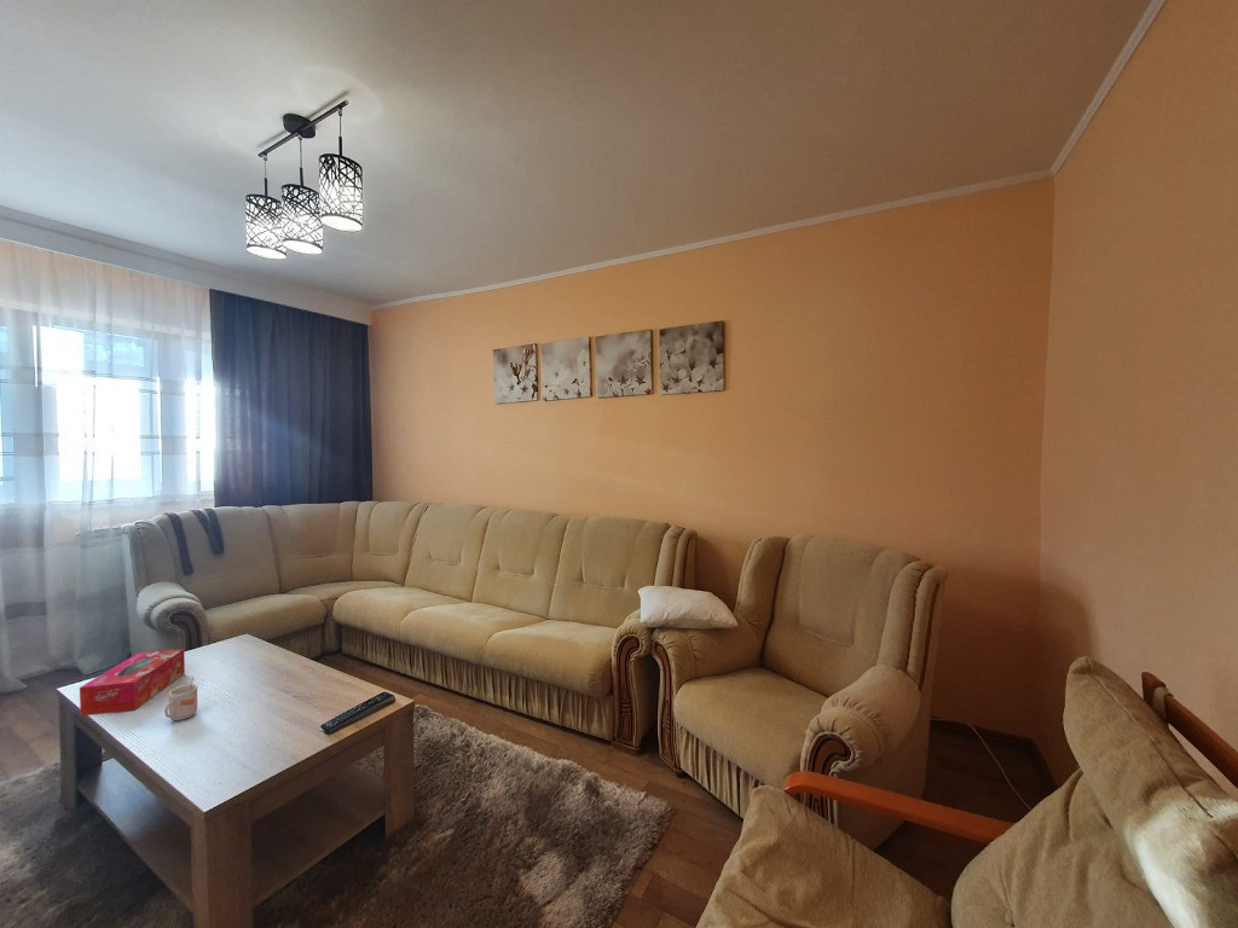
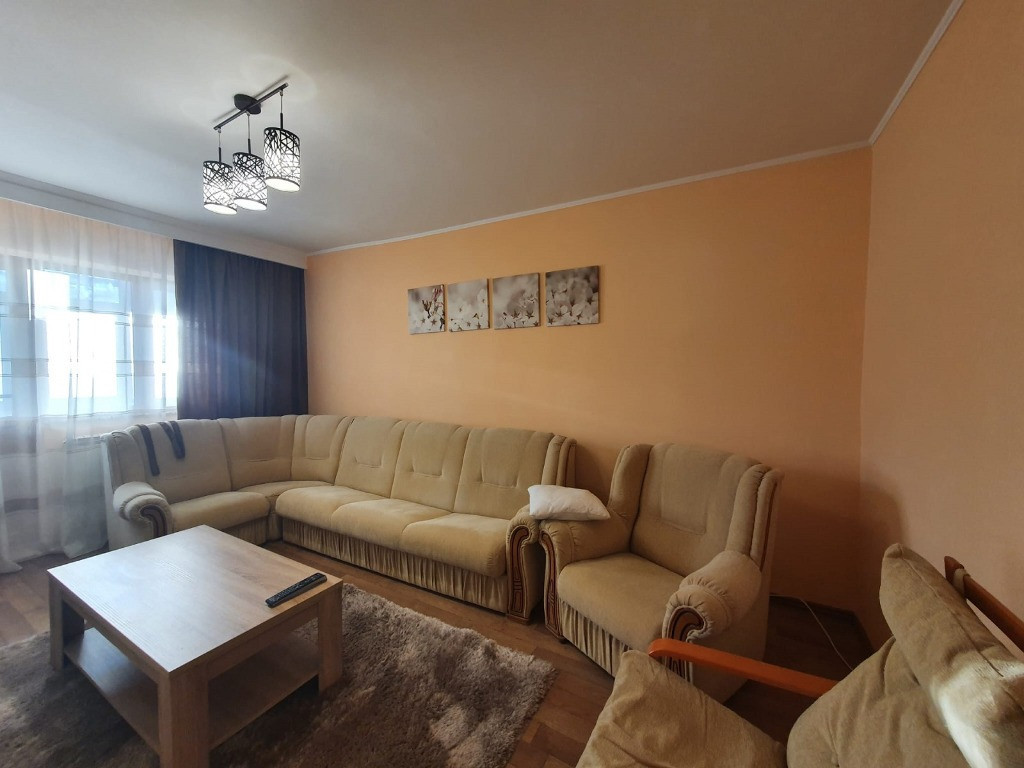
- tissue box (137, 679)
- mug (180, 701)
